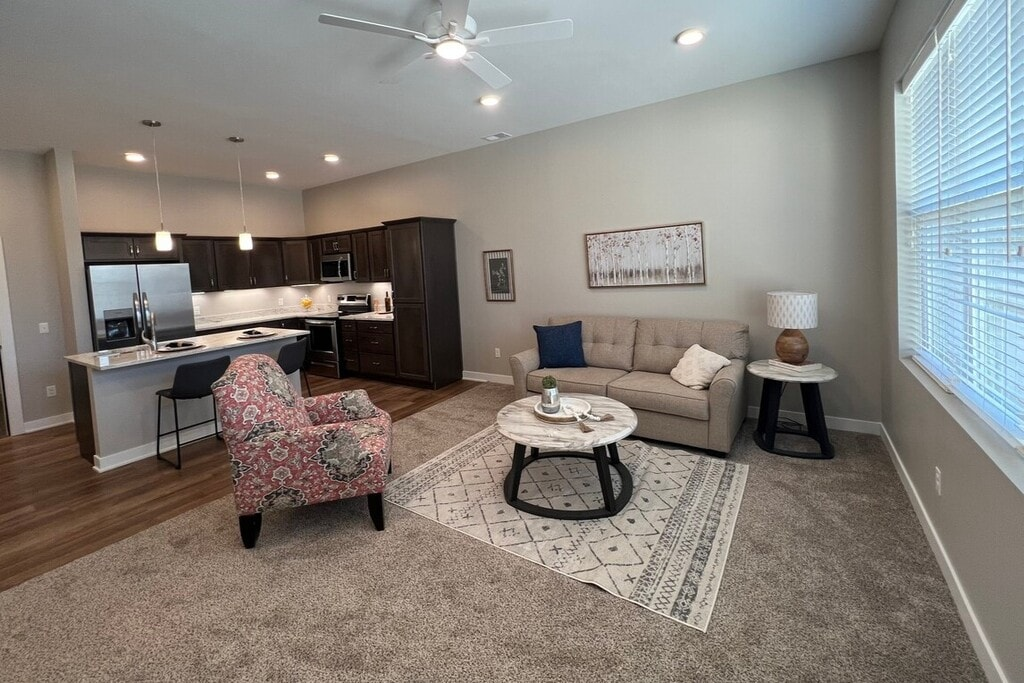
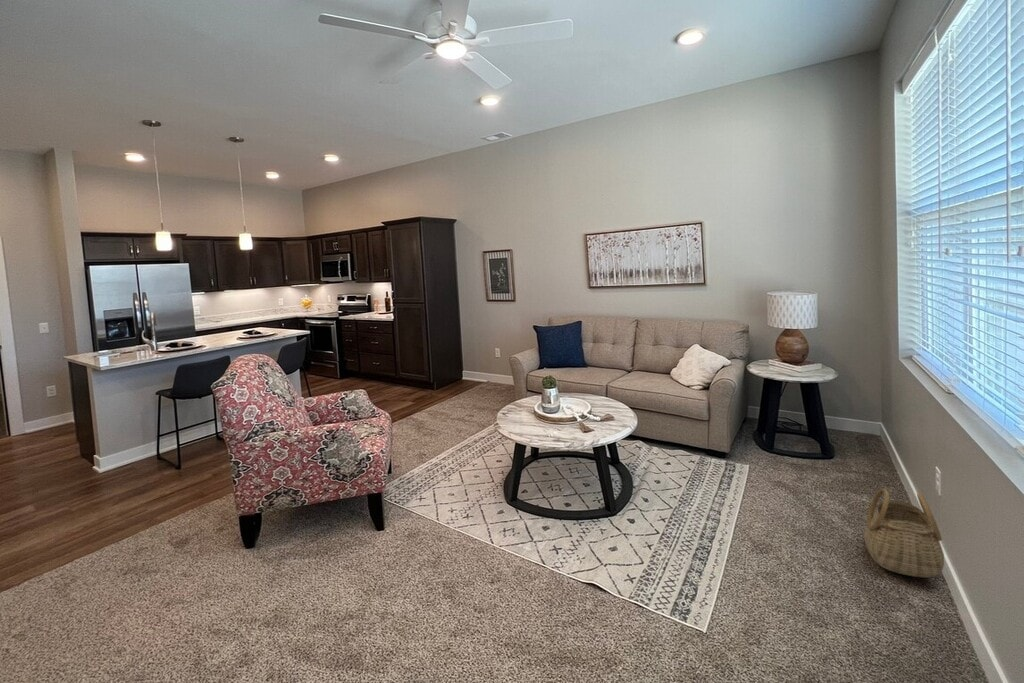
+ basket (902, 527)
